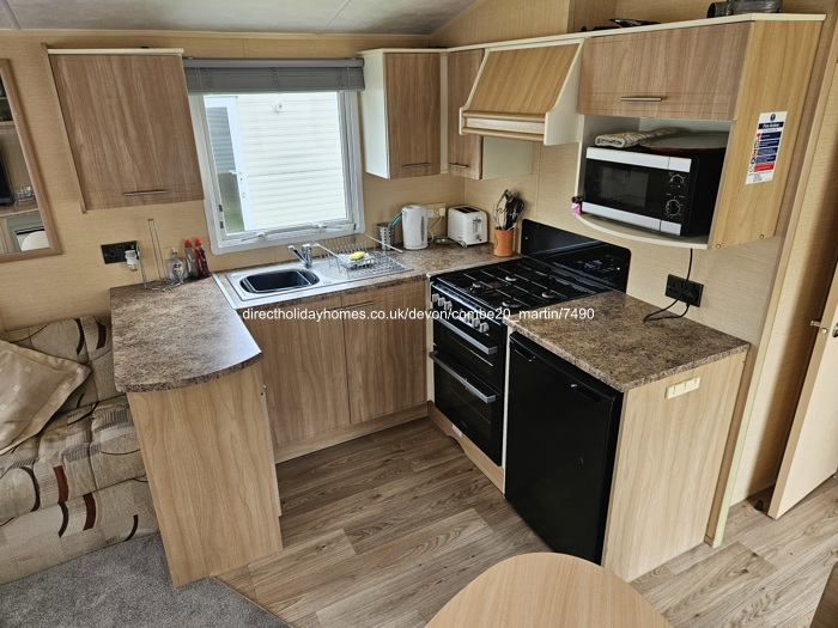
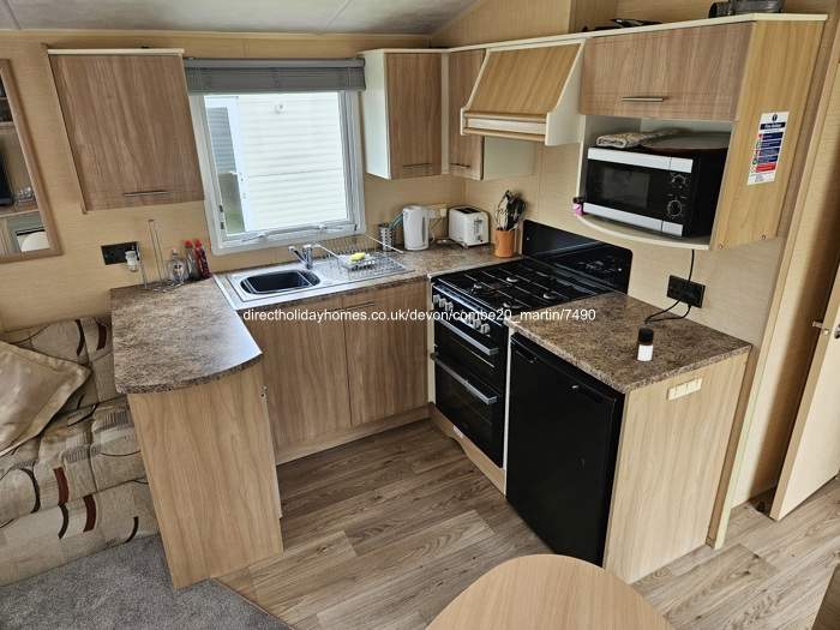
+ bottle (644, 343)
